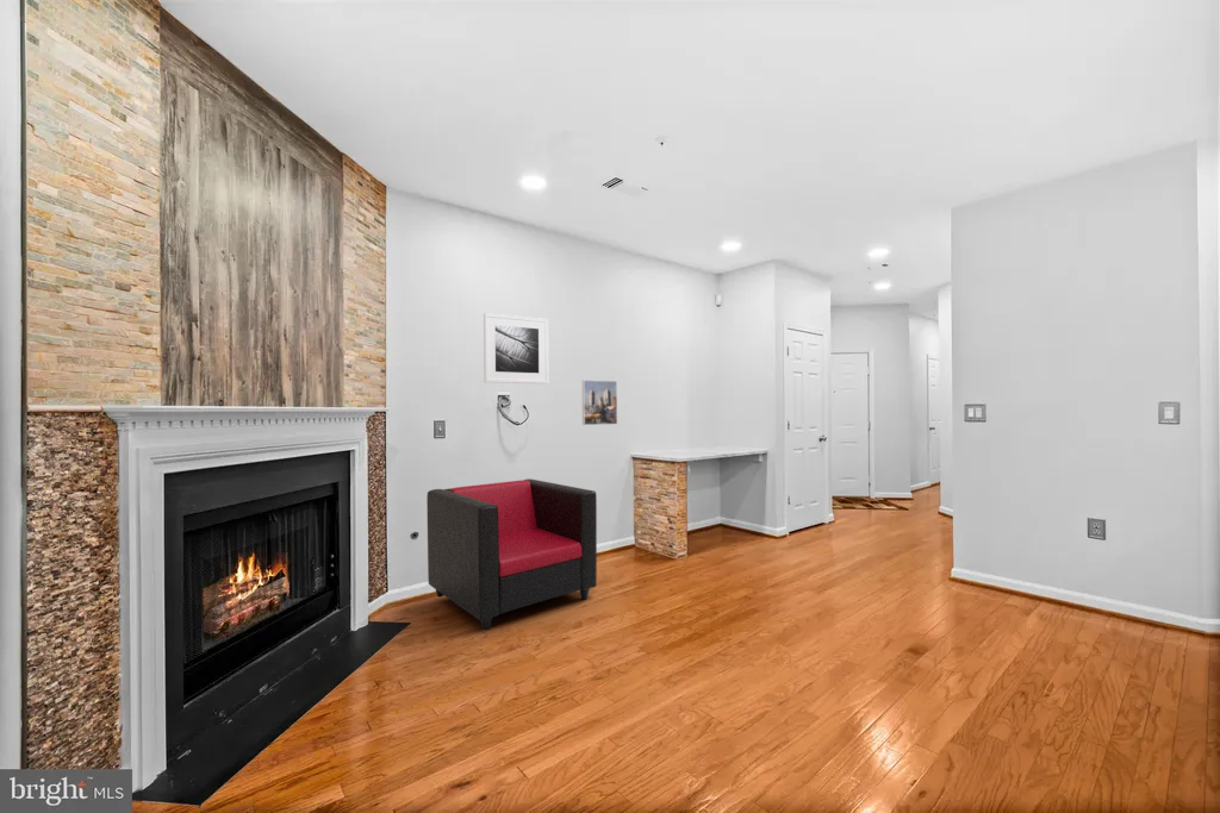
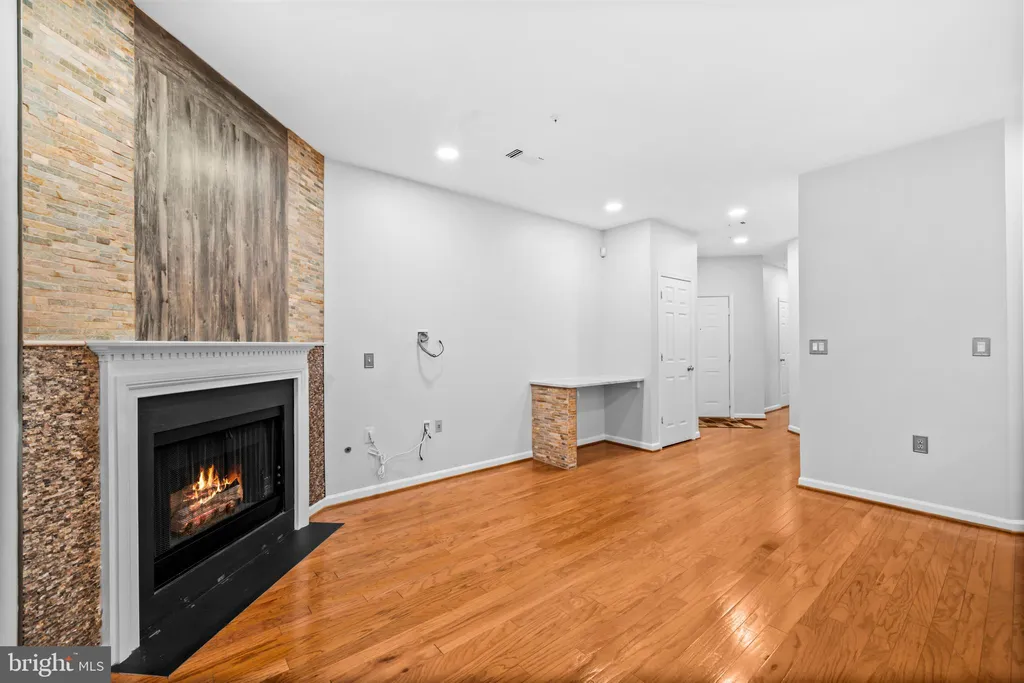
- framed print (599, 402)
- sofa (511, 542)
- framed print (517, 349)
